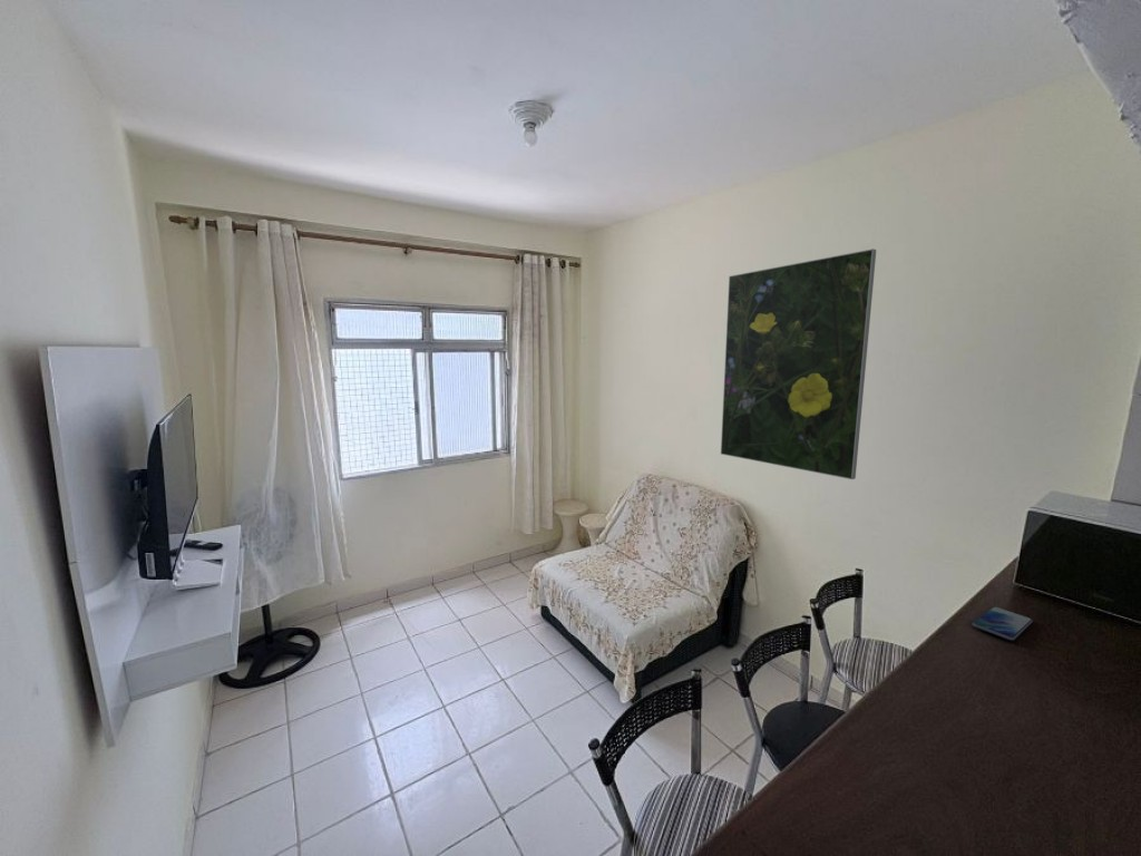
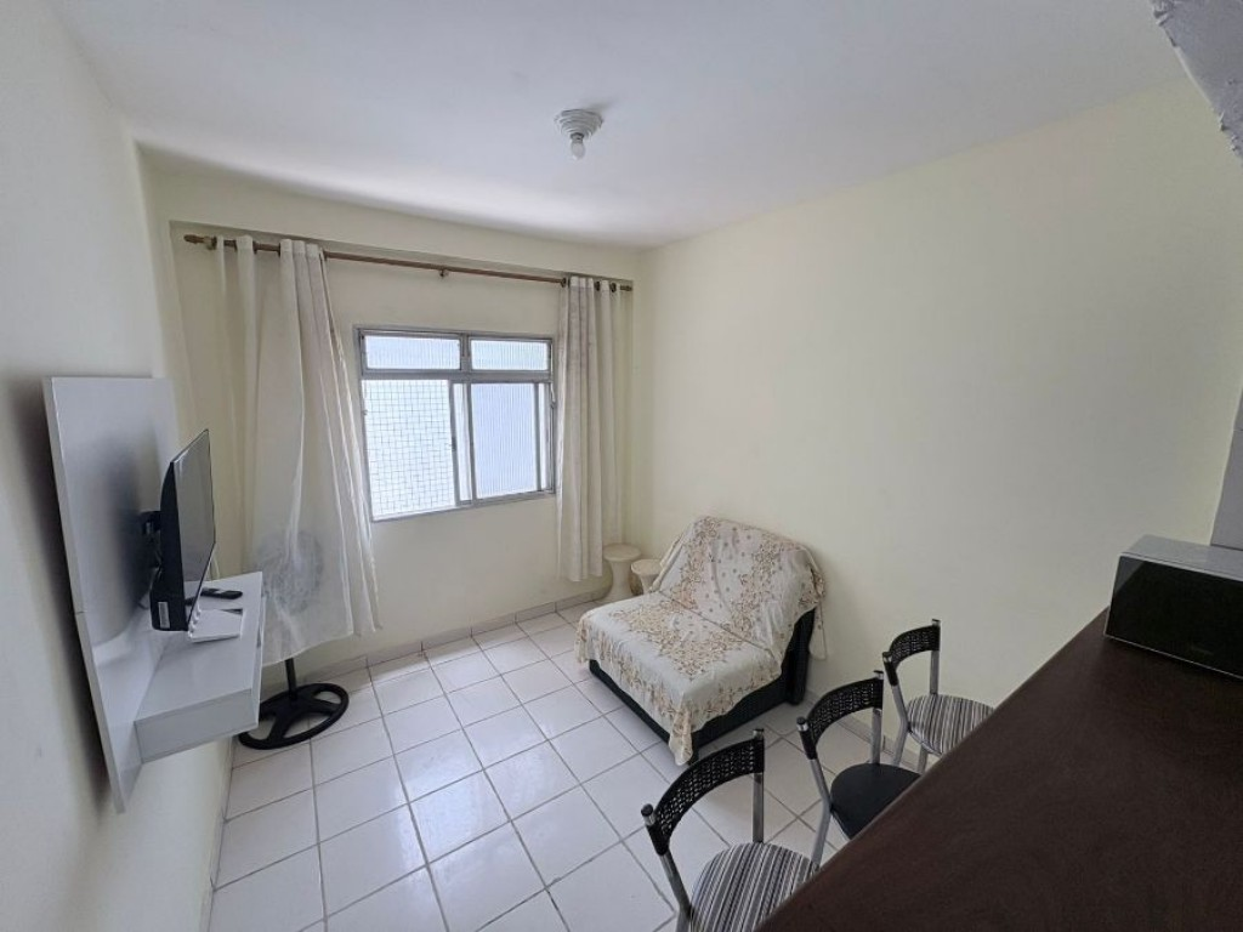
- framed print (786, 368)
- smartphone (1002, 622)
